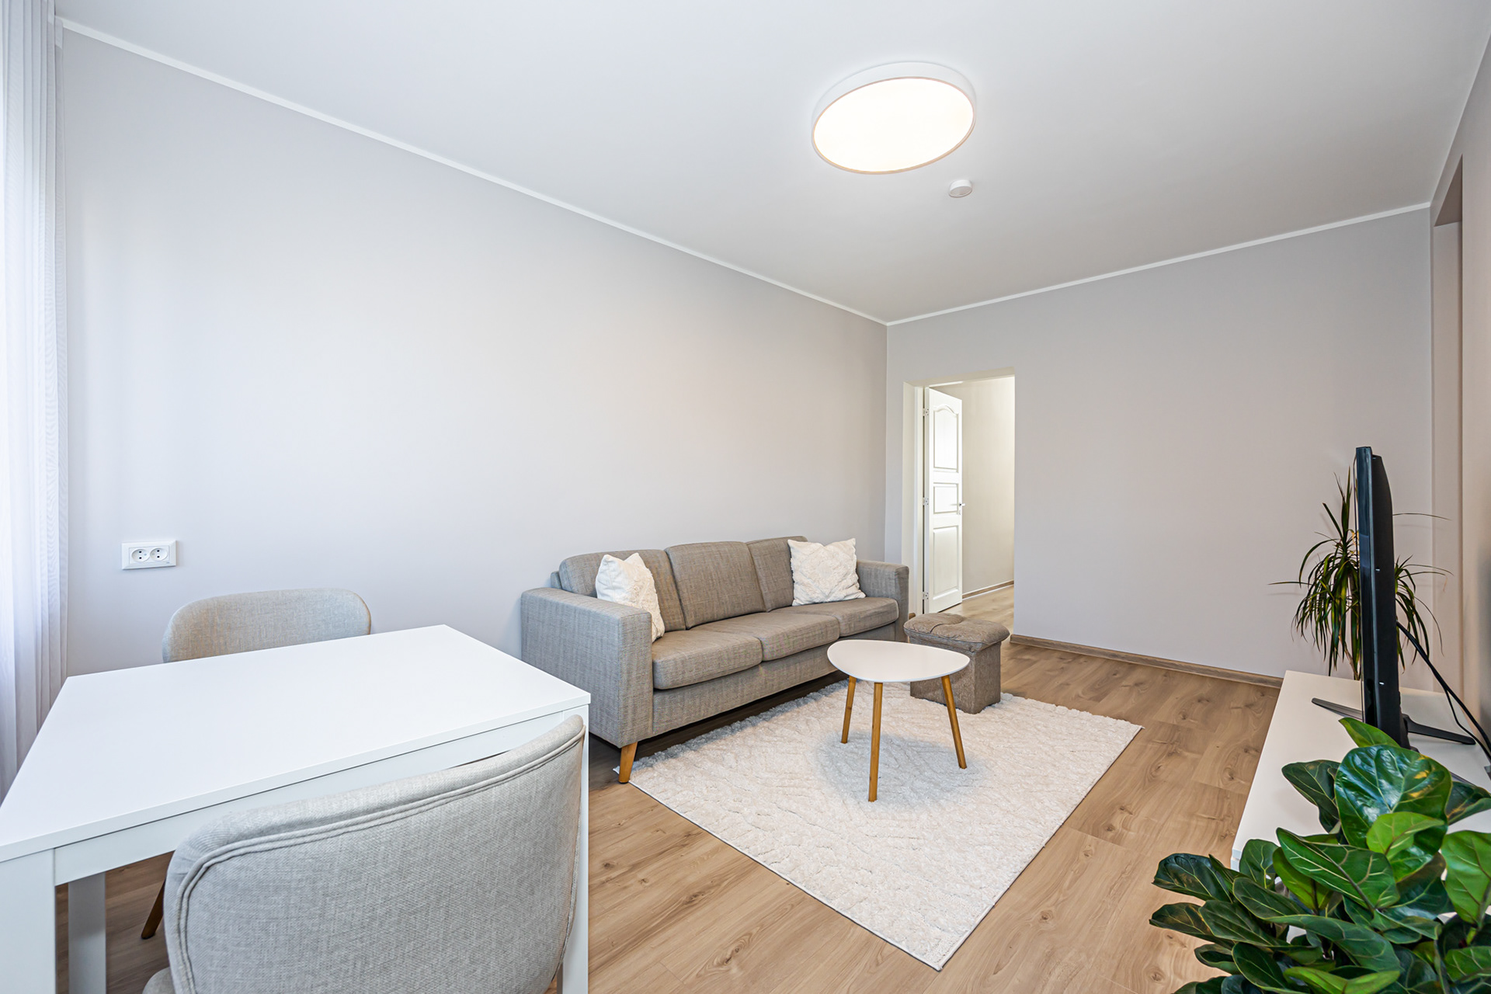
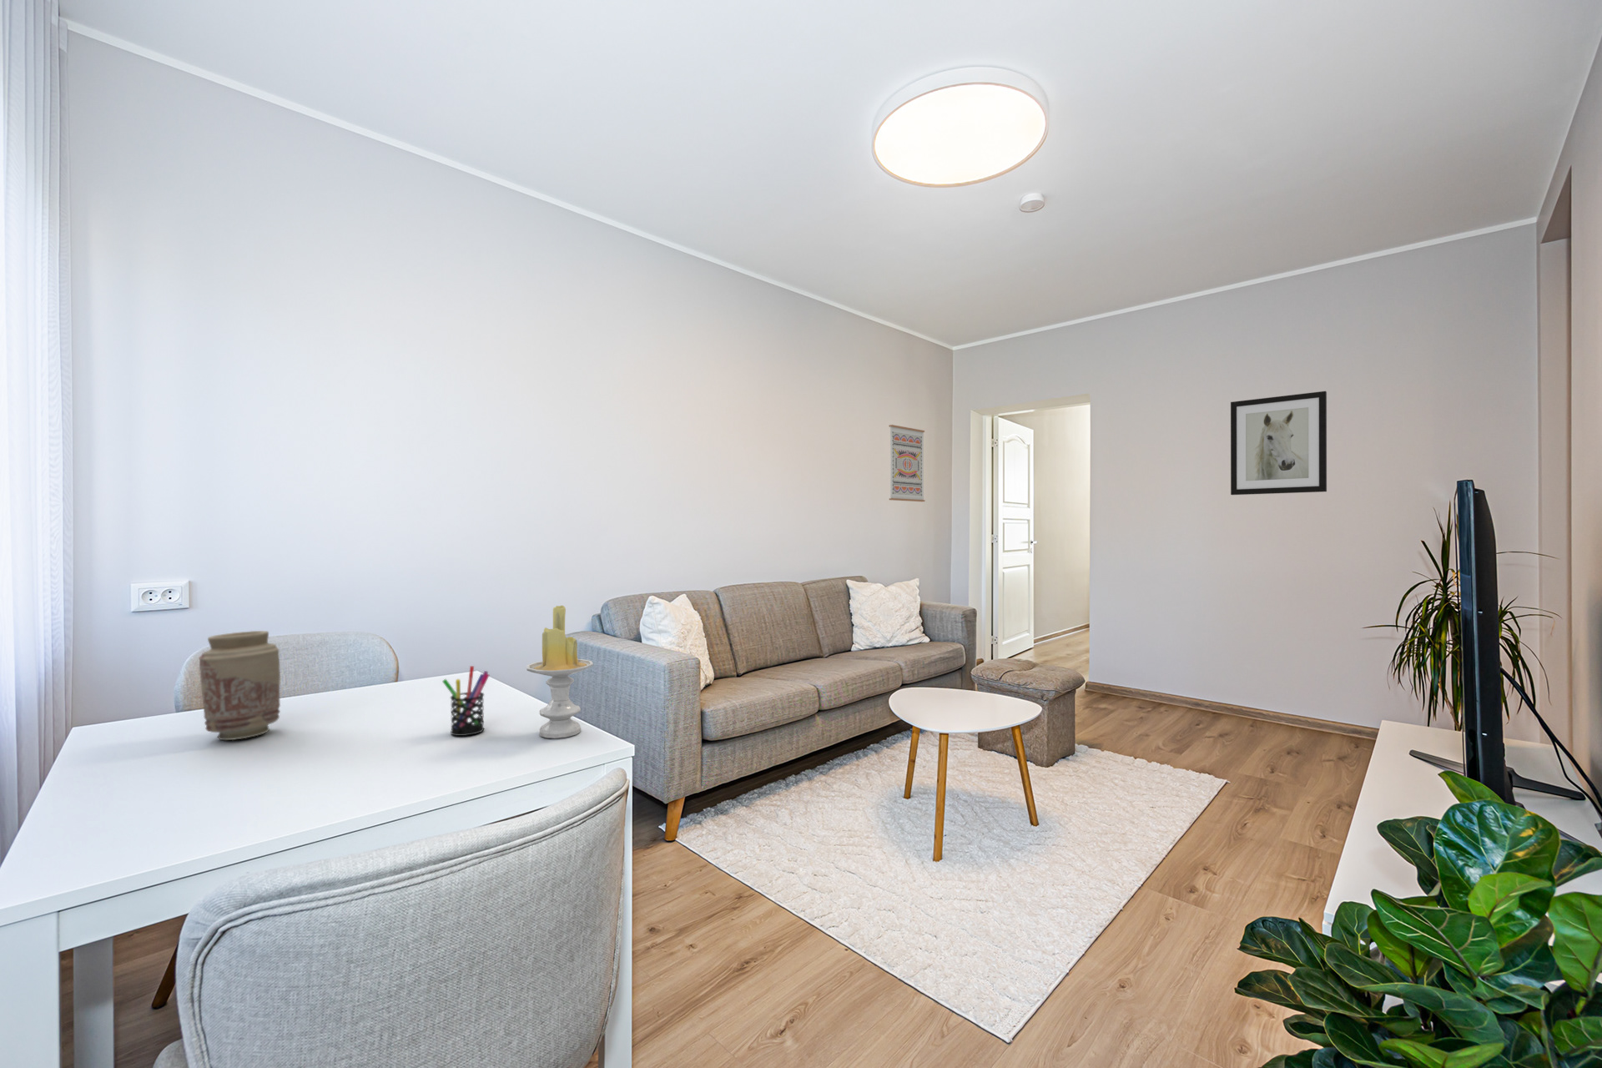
+ pen holder (464, 700)
+ candle (560, 669)
+ wall art (1277, 445)
+ wall art (907, 464)
+ vase (241, 683)
